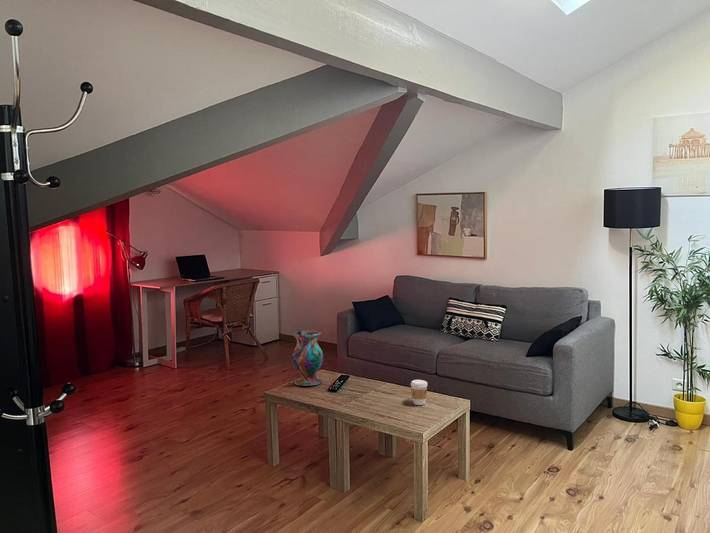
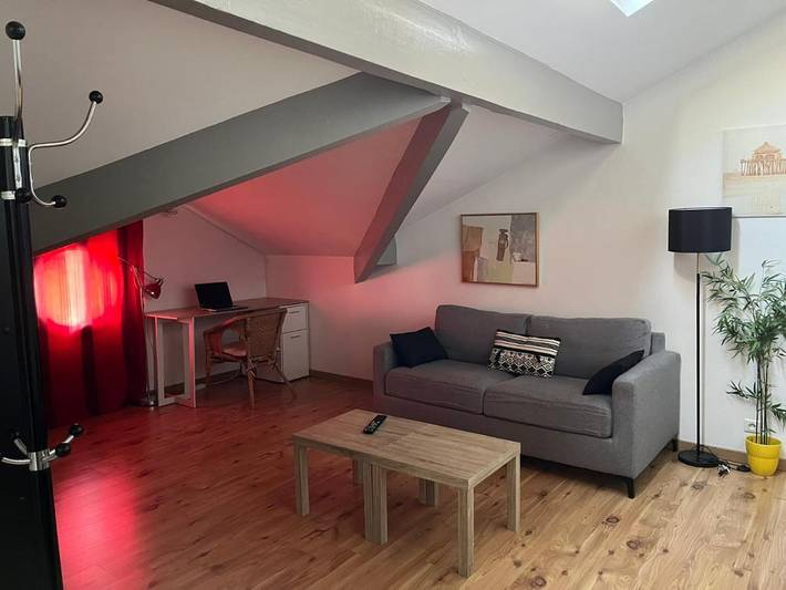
- vase (307, 357)
- coffee cup (419, 392)
